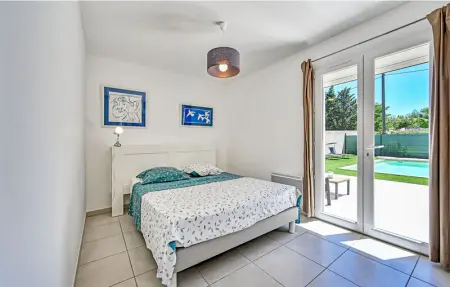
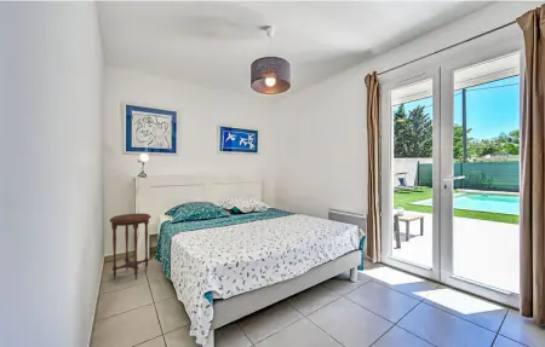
+ side table (127, 245)
